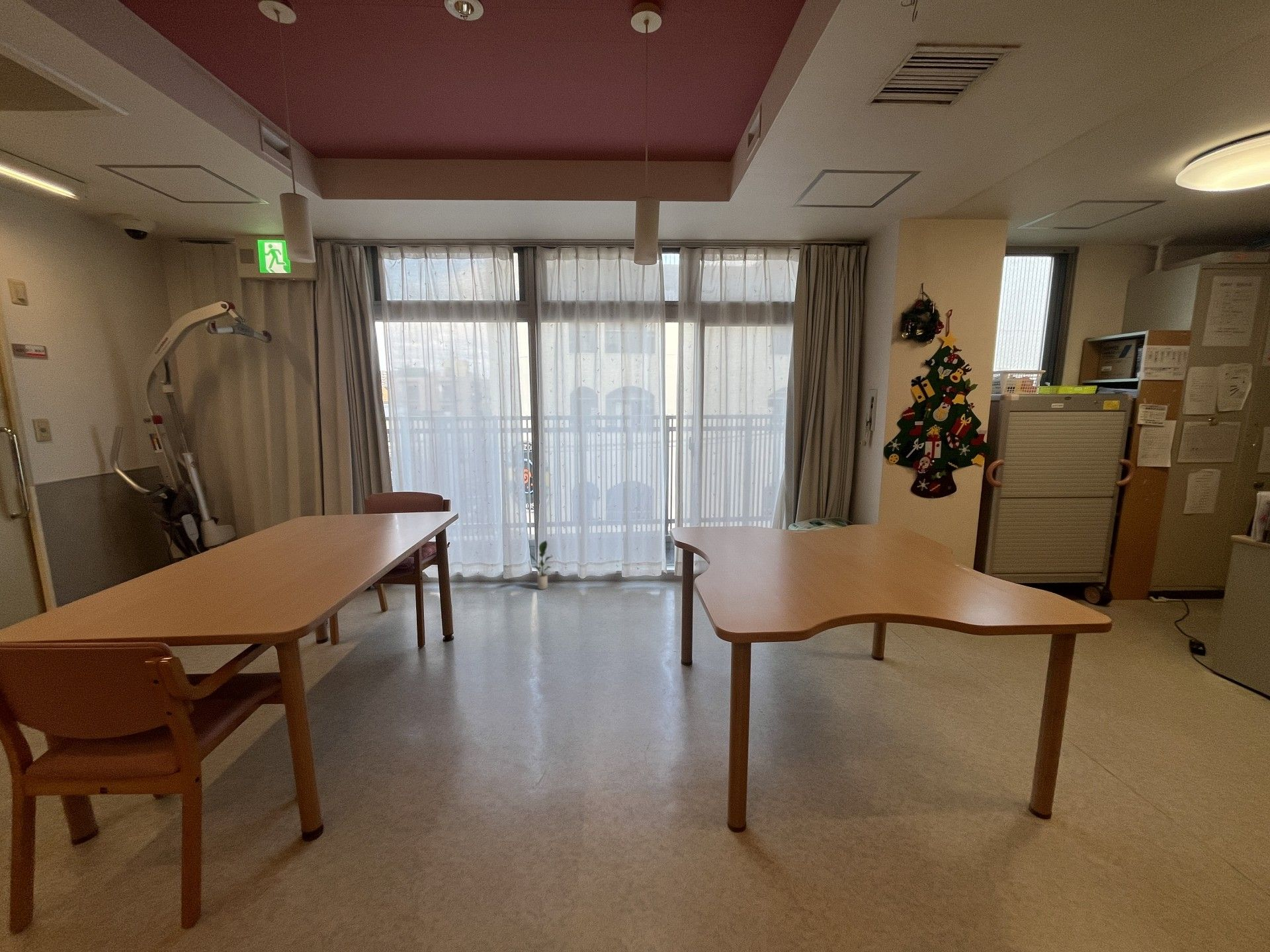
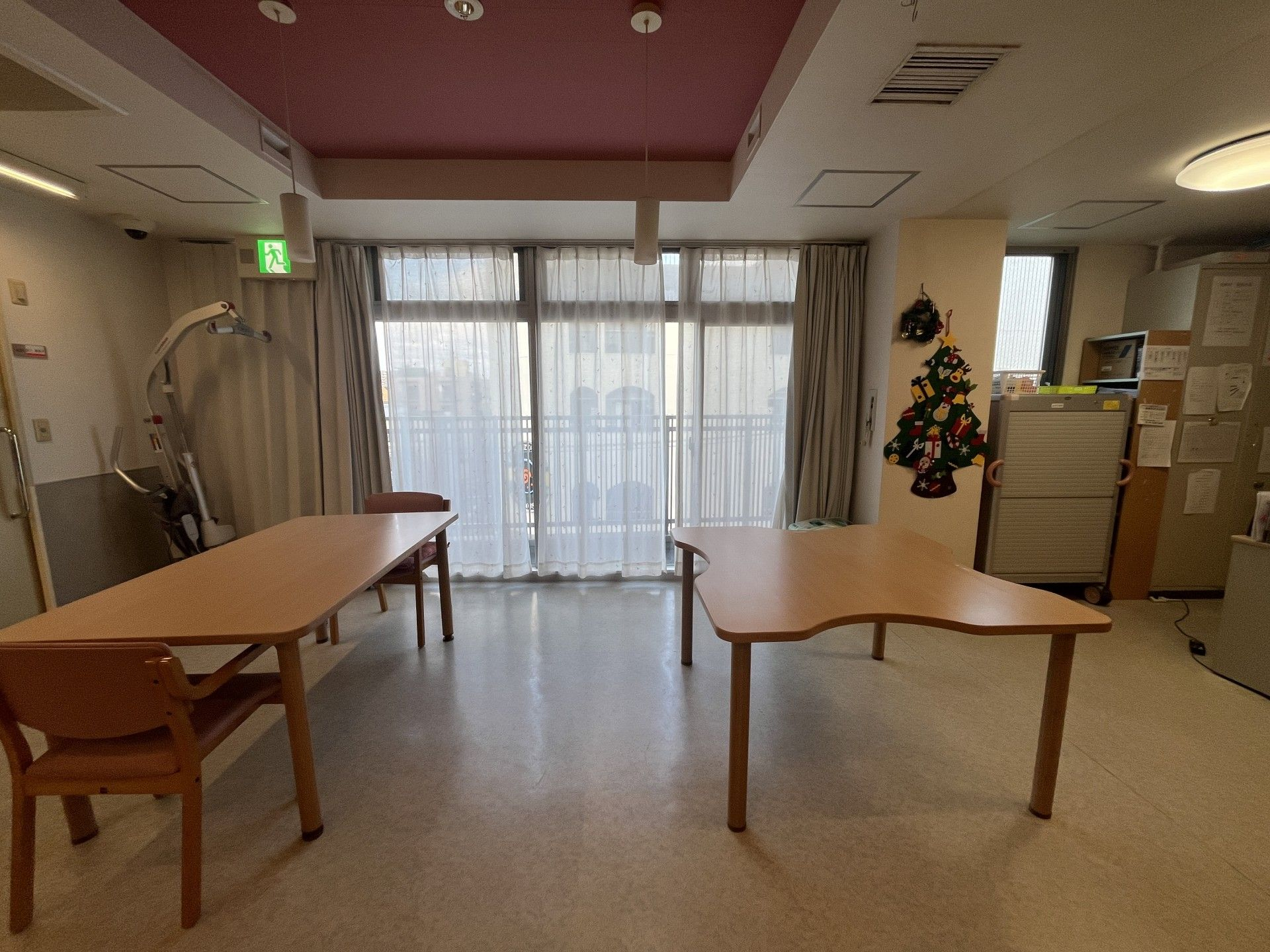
- potted plant (541, 565)
